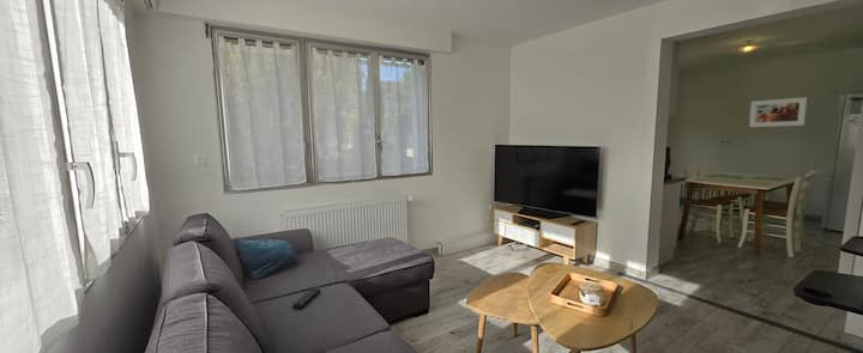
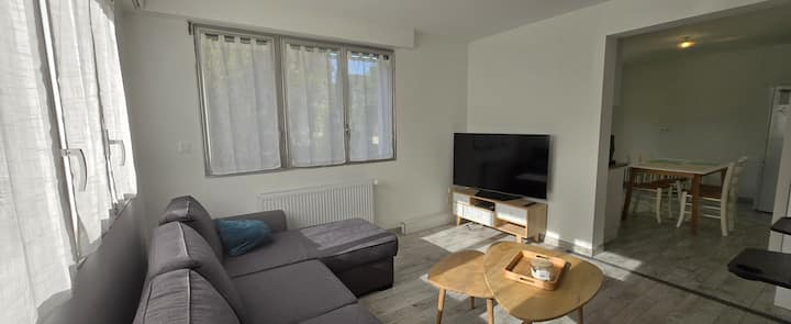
- remote control (307, 298)
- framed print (776, 112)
